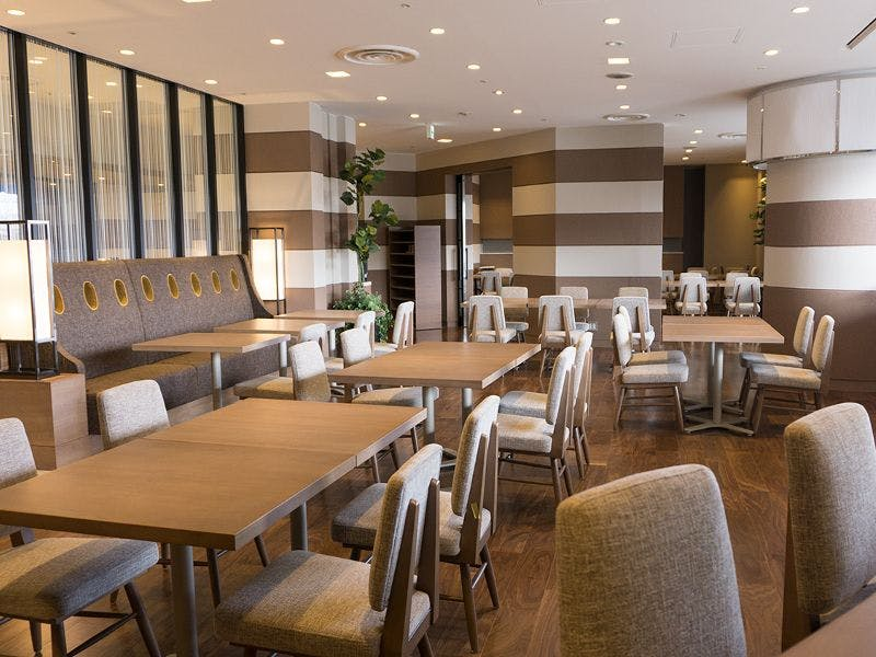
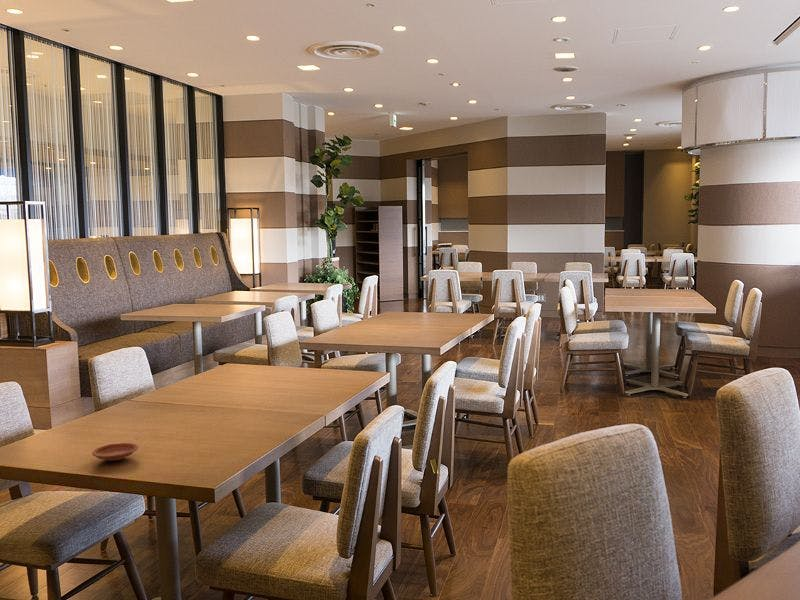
+ plate (115, 454)
